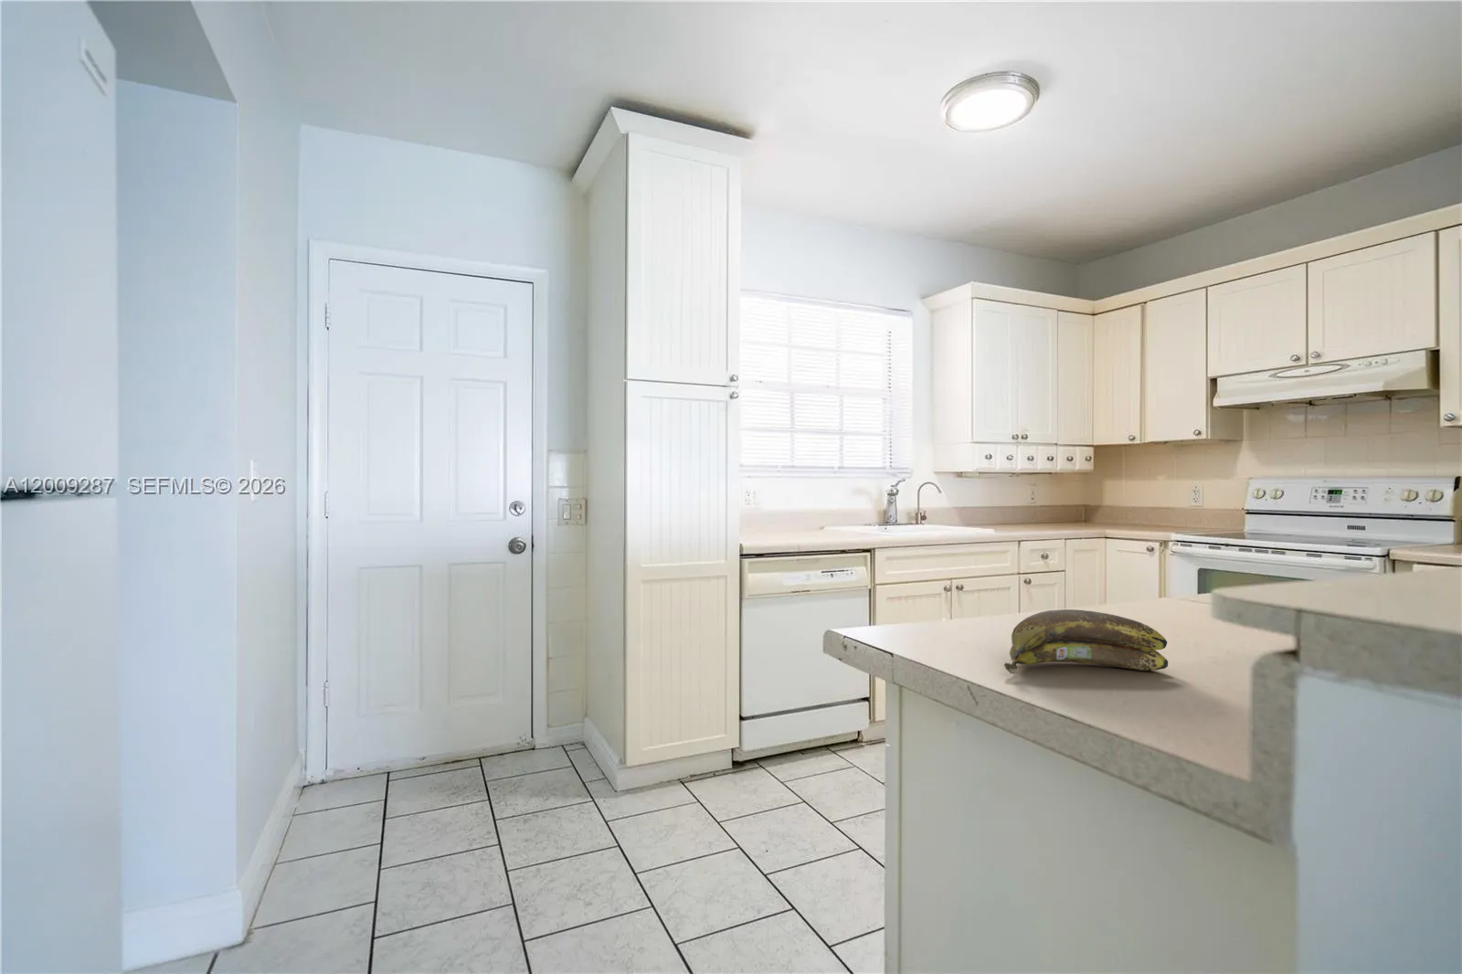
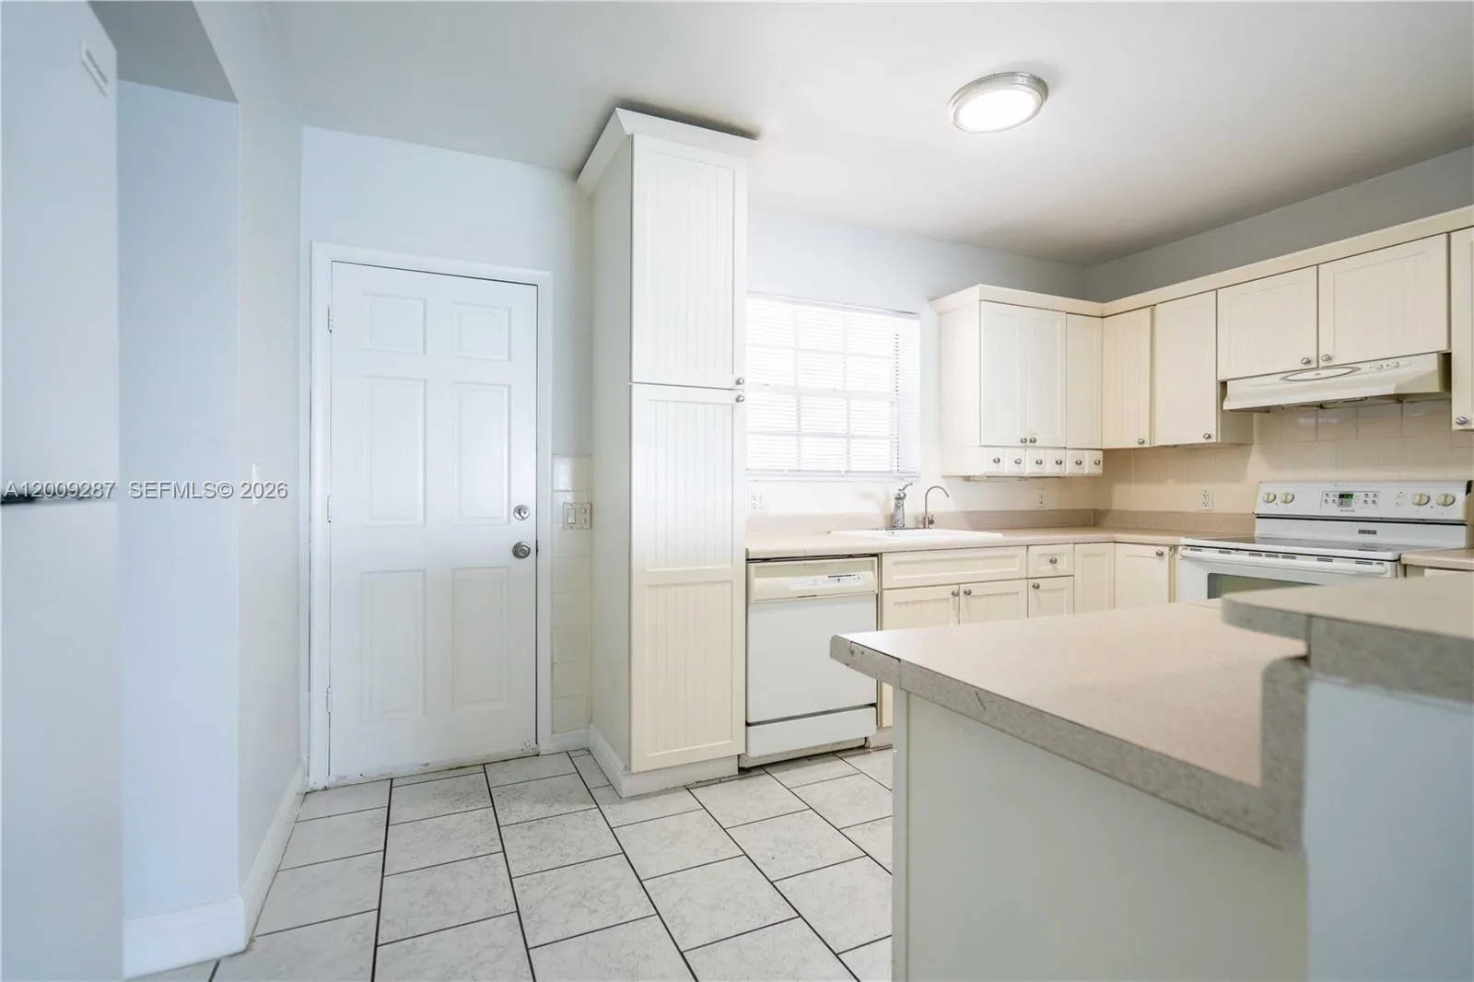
- banana (1071, 639)
